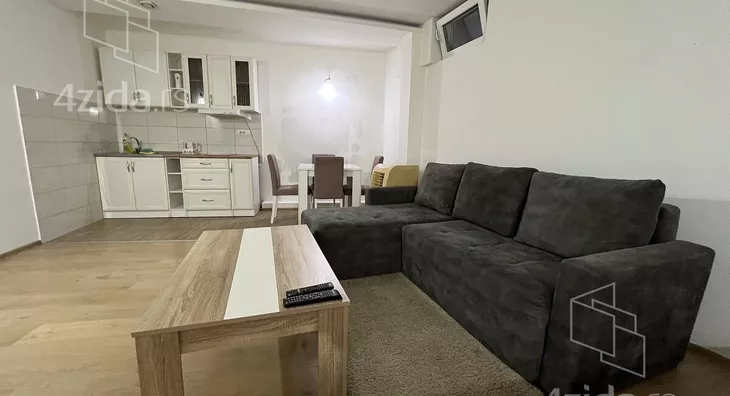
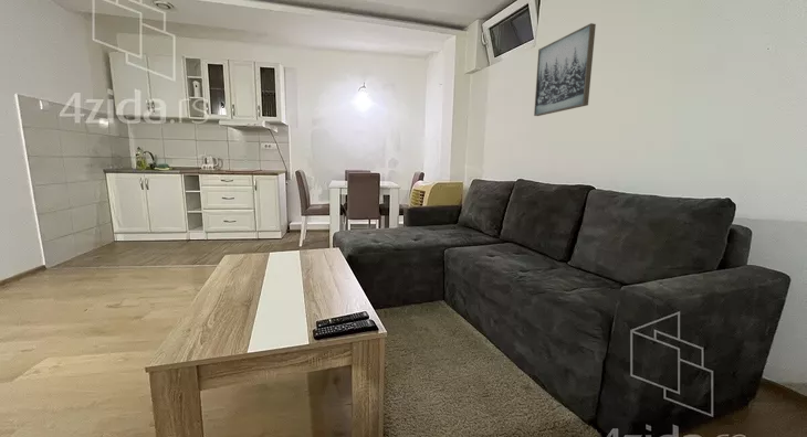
+ wall art (560, 75)
